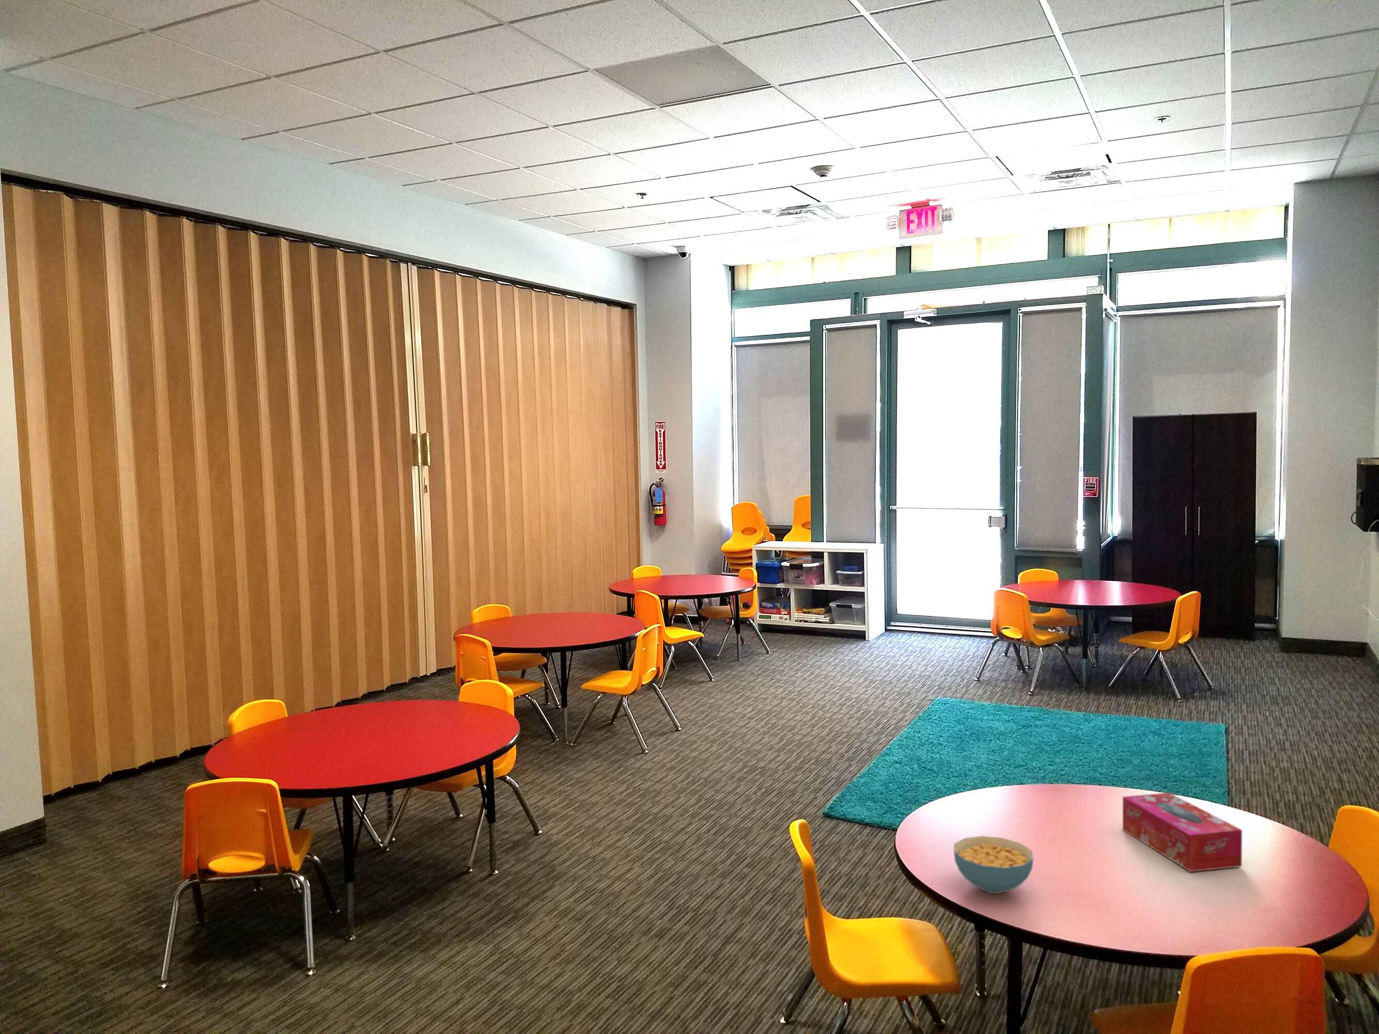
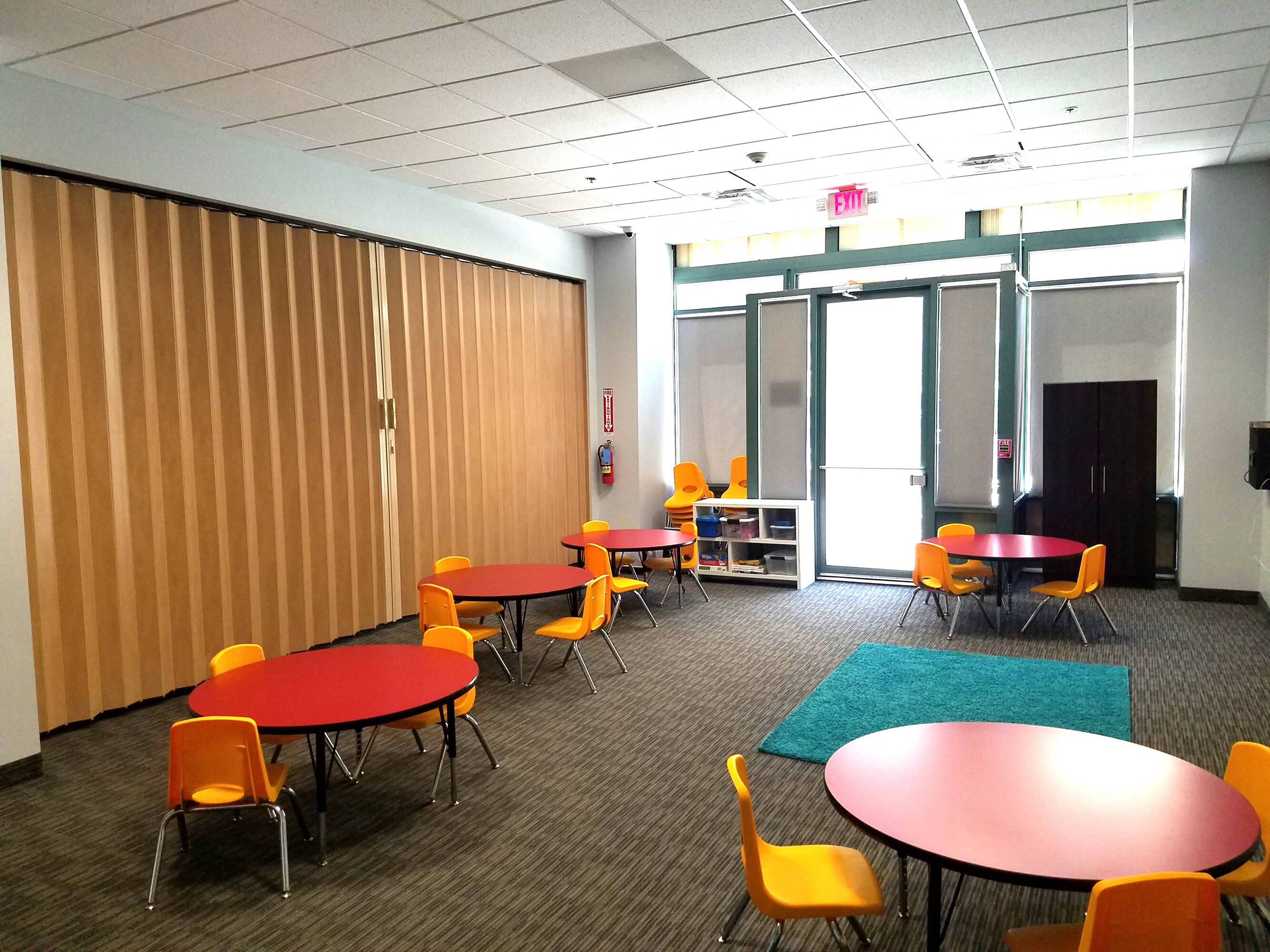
- tissue box (1179, 830)
- cereal bowl (992, 870)
